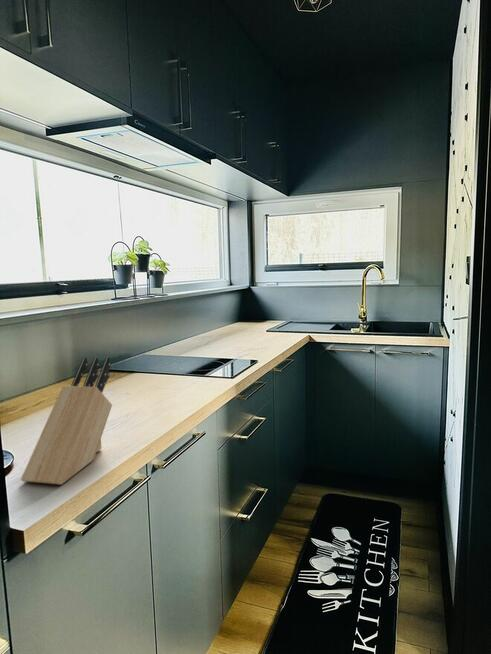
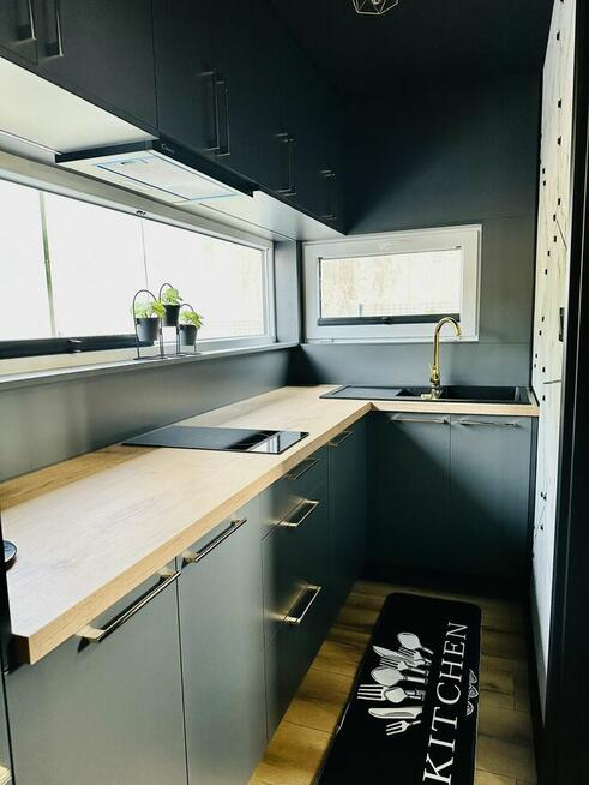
- knife block (73, 412)
